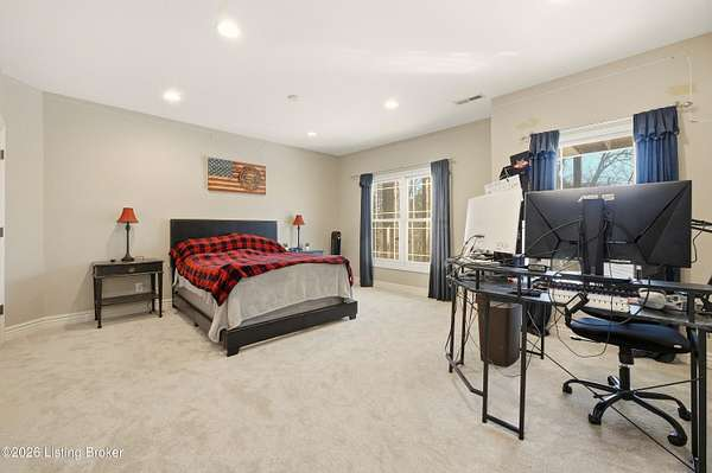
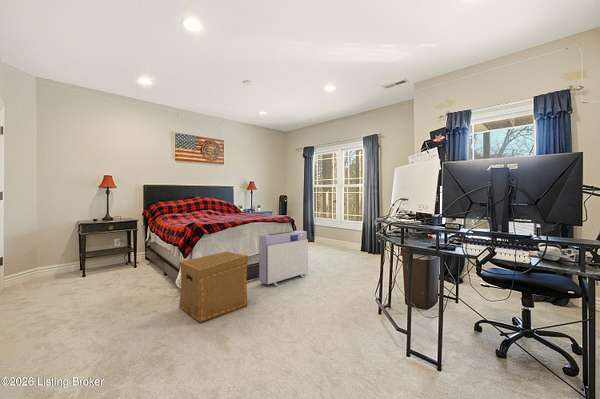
+ air purifier (283, 256)
+ cardboard box (213, 281)
